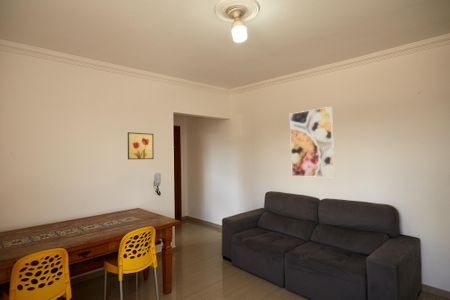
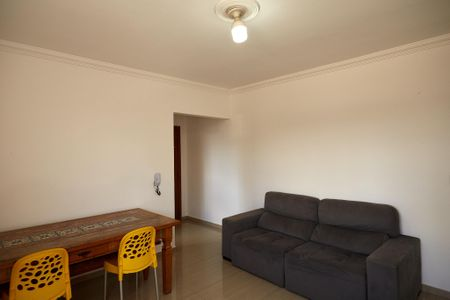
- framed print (310, 143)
- wall art (140, 146)
